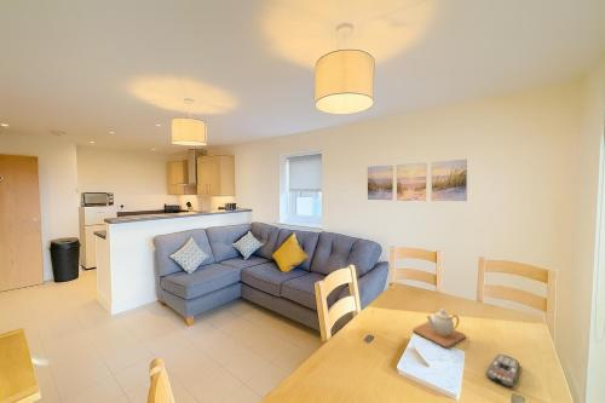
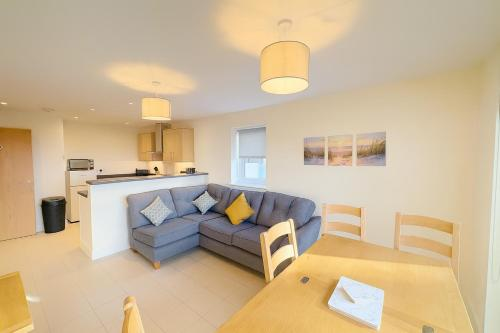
- teapot (438, 321)
- remote control (503, 368)
